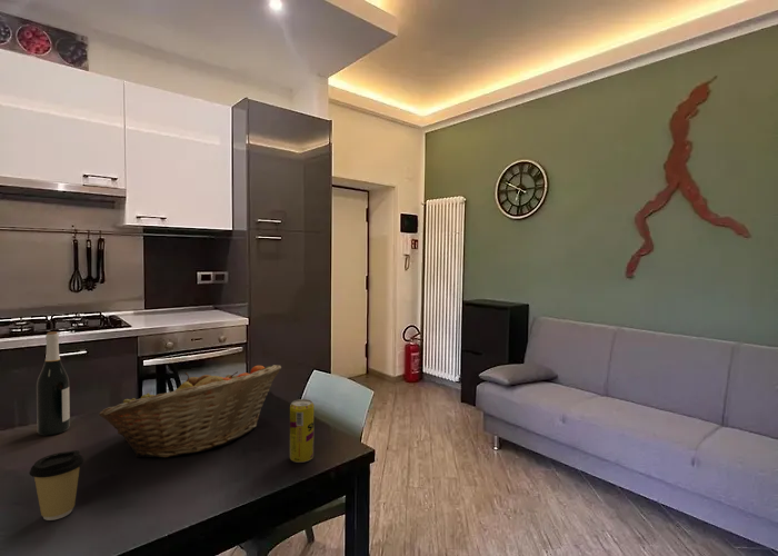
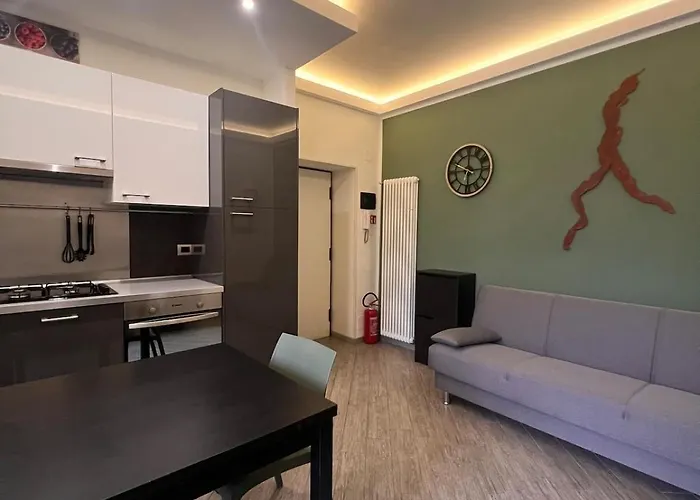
- coffee cup (58, 485)
- wine bottle (52, 381)
- beverage can (301, 429)
- fruit basket (200, 400)
